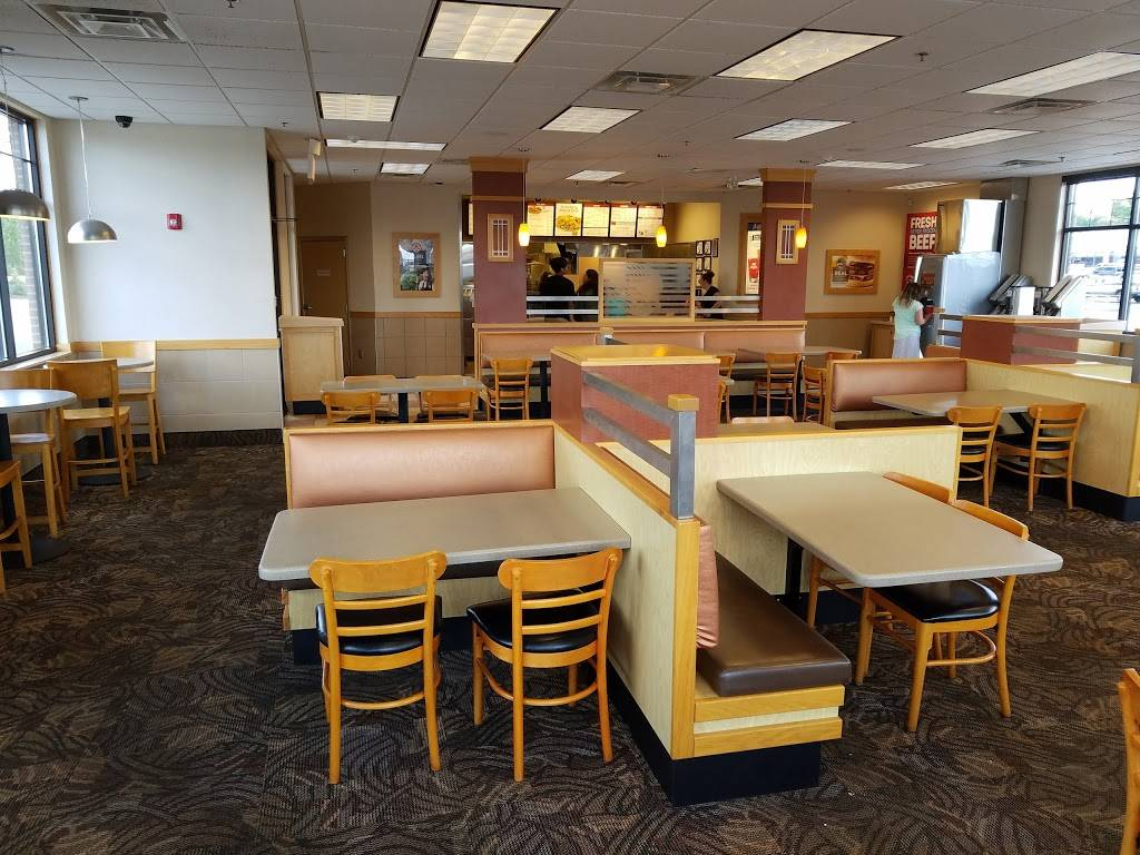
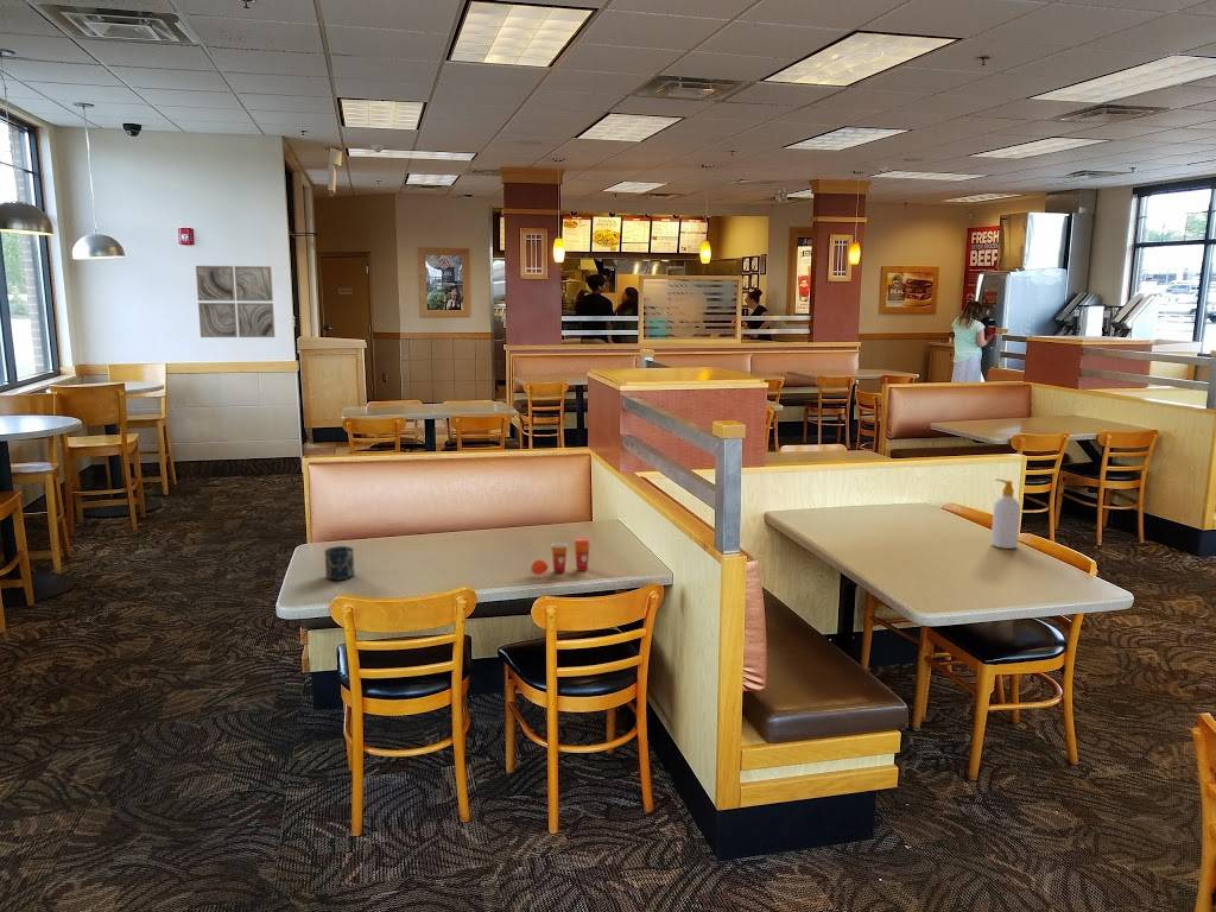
+ cup (340, 564)
+ soap bottle (1005, 513)
+ beverage cup (560, 556)
+ wall art (236, 303)
